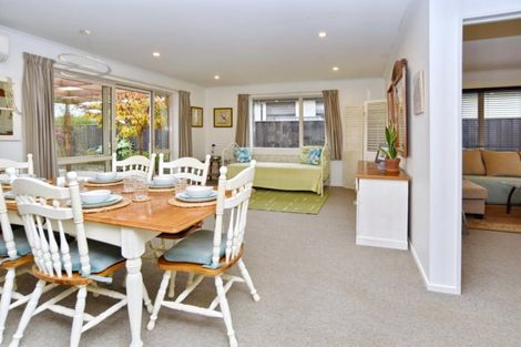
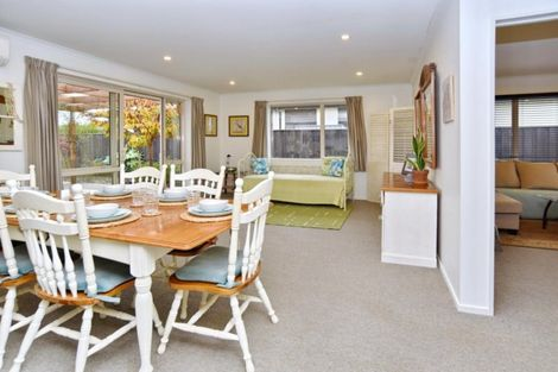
- ceiling light fixture (83, 55)
